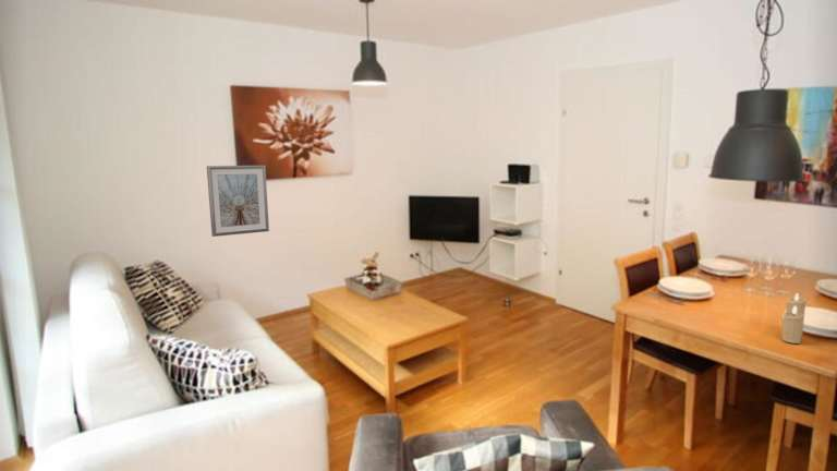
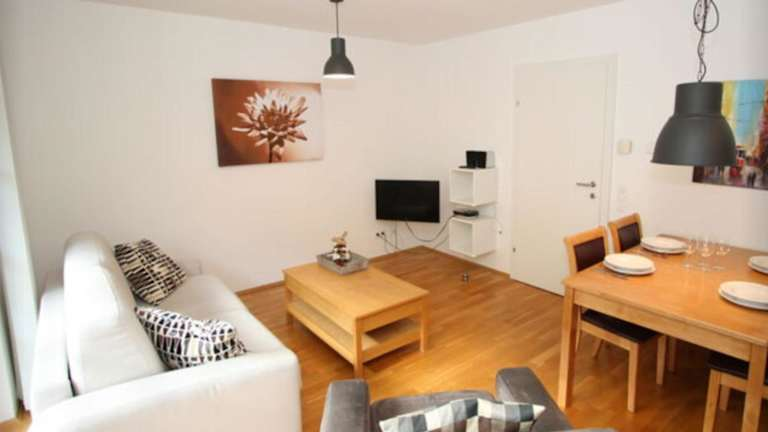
- candle (793, 316)
- picture frame (239, 200)
